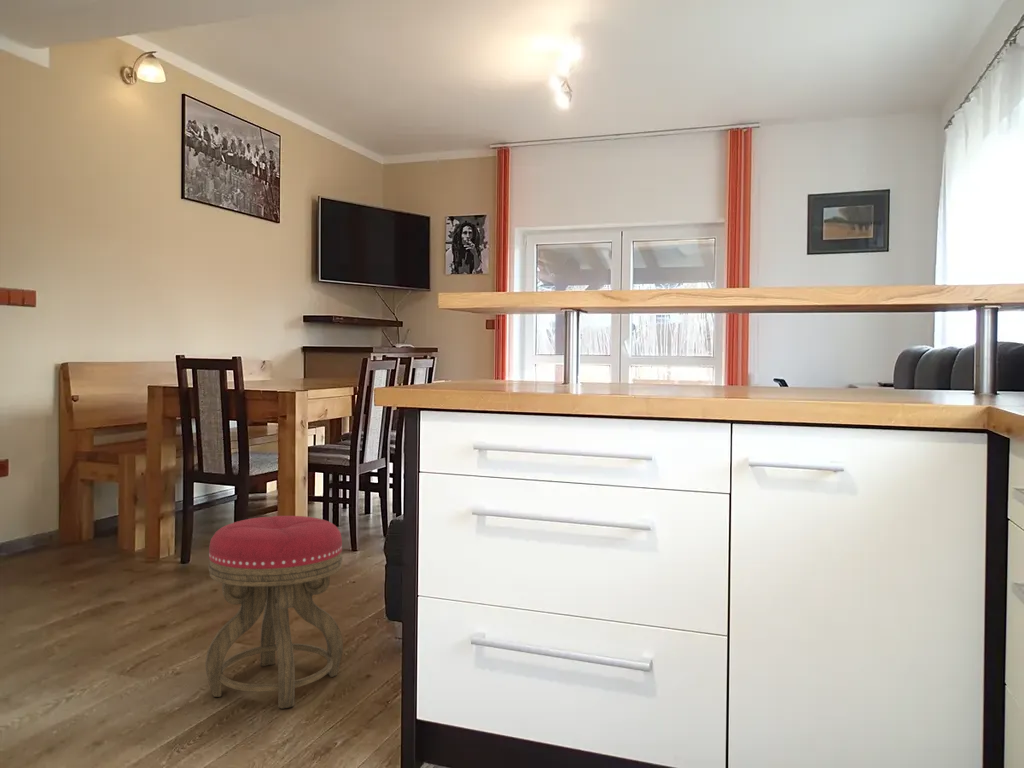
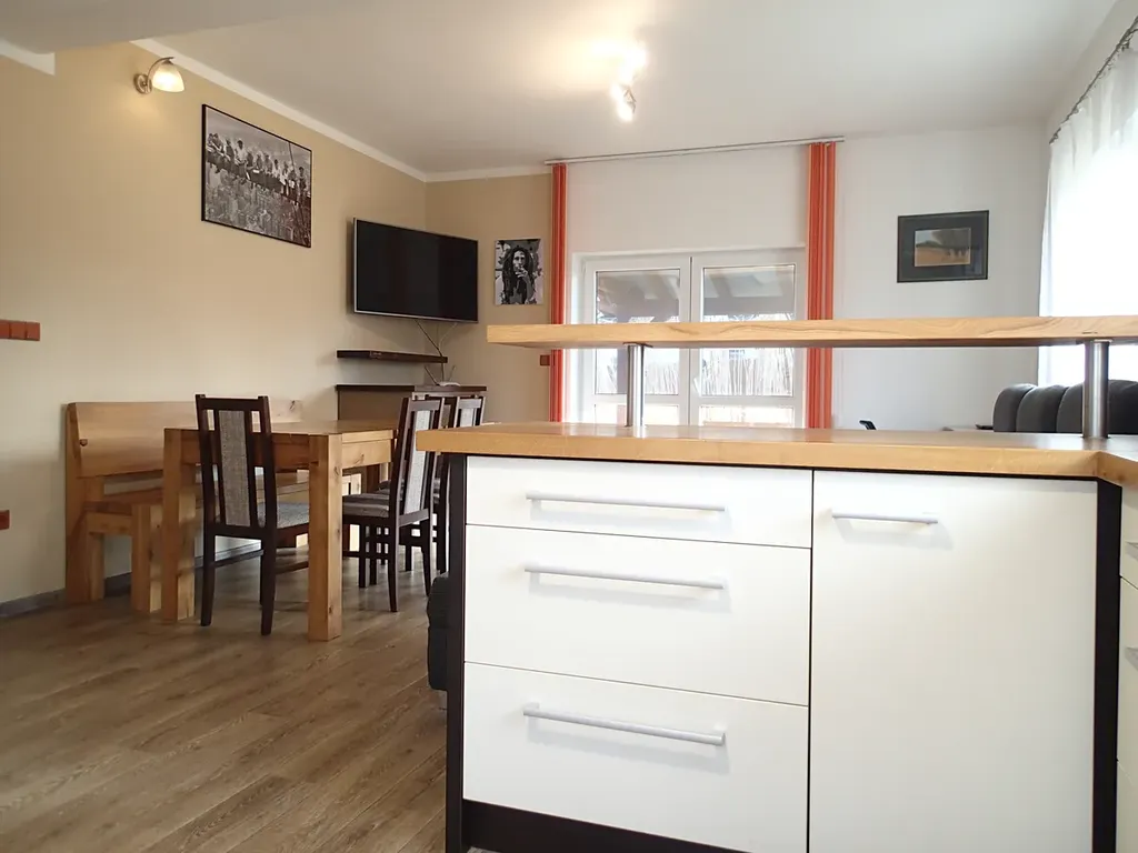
- stool (276, 603)
